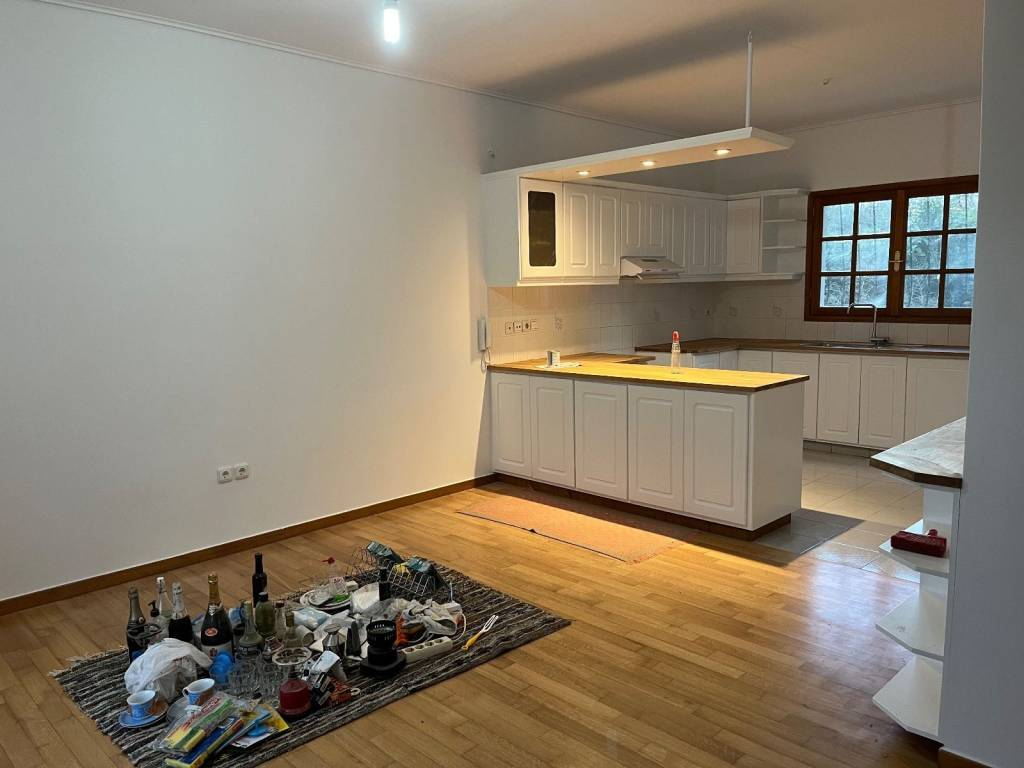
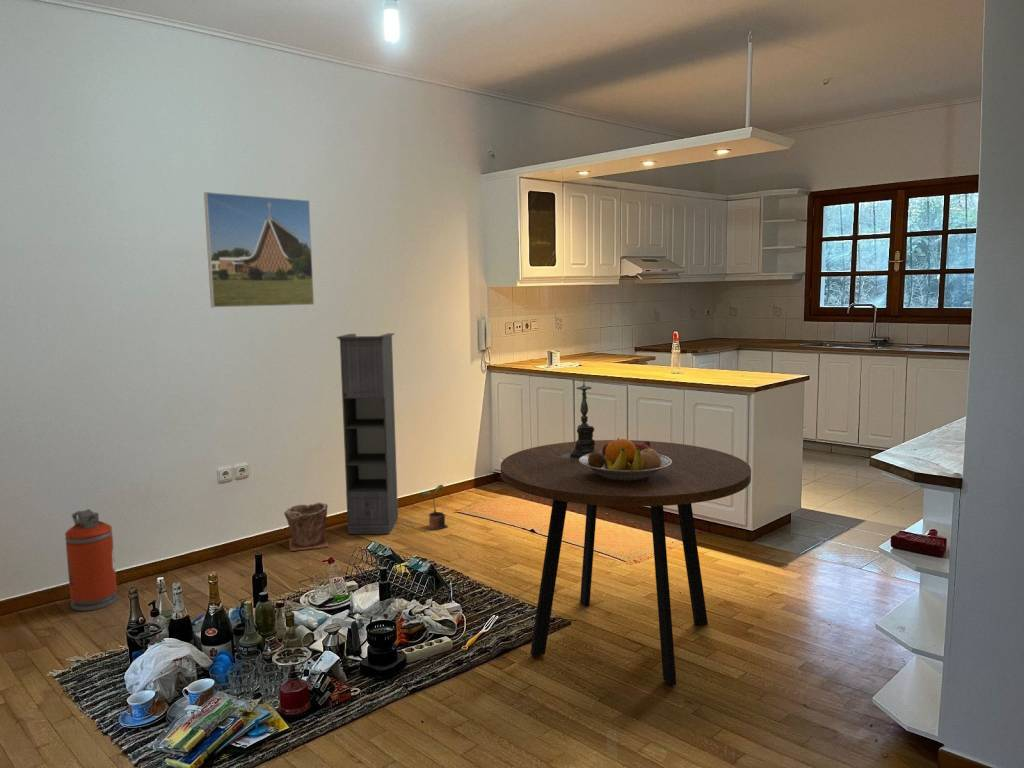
+ storage cabinet (370, 432)
+ dining table (593, 552)
+ candle holder (585, 415)
+ potted plant (434, 505)
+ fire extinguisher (88, 556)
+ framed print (262, 251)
+ plant pot (307, 525)
+ fruit bowl (624, 455)
